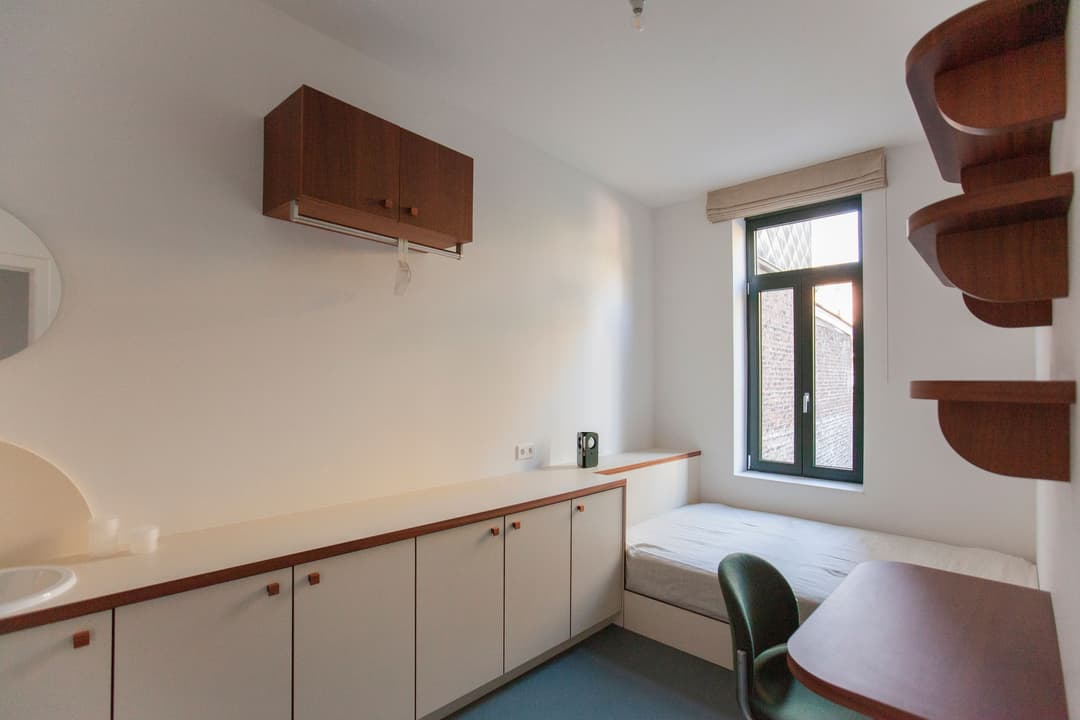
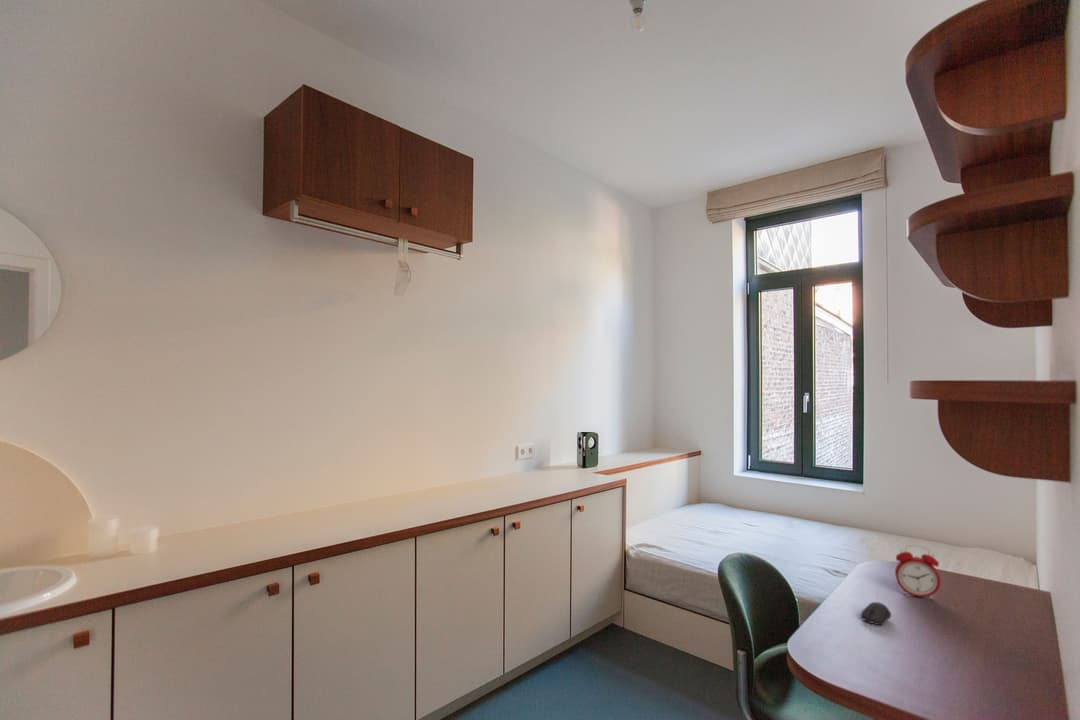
+ alarm clock (917, 570)
+ computer mouse (876, 611)
